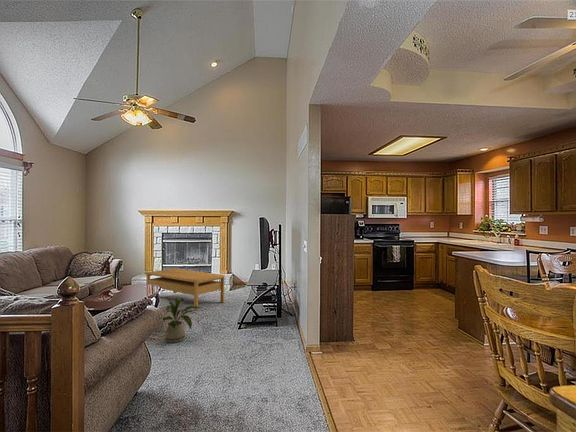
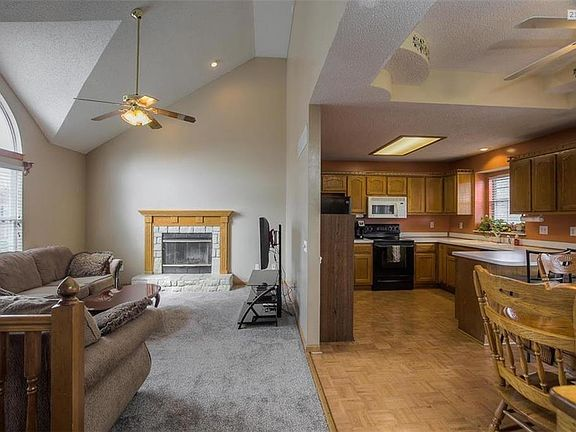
- coffee table (184, 287)
- house plant (179, 318)
